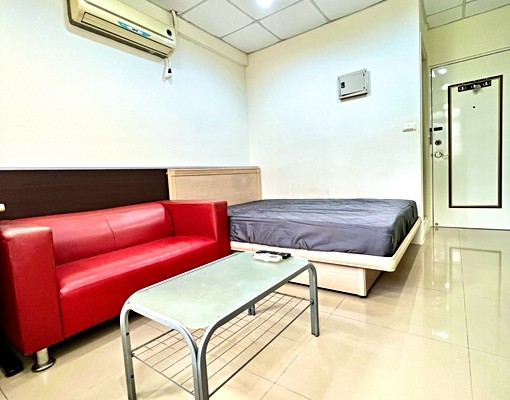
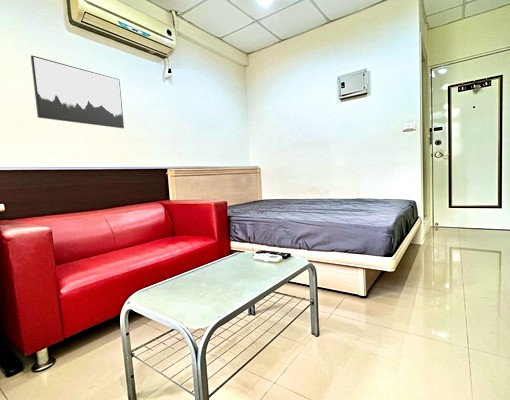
+ wall art (83, 96)
